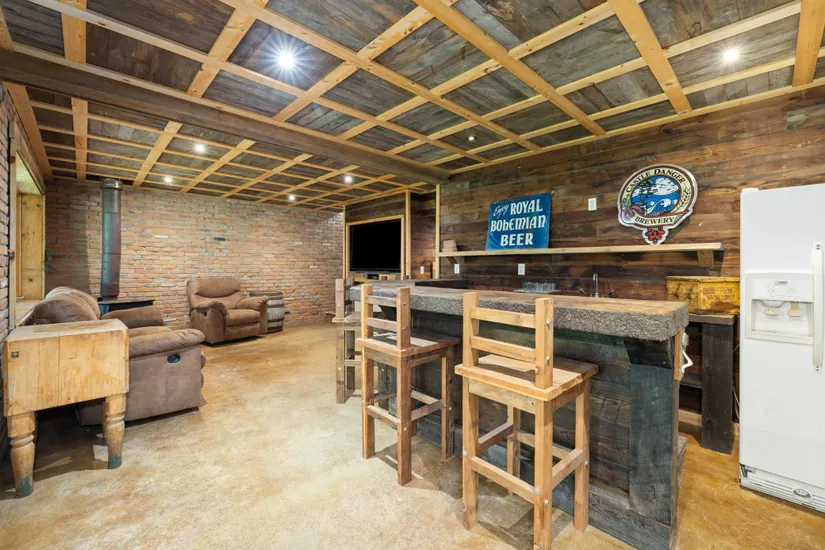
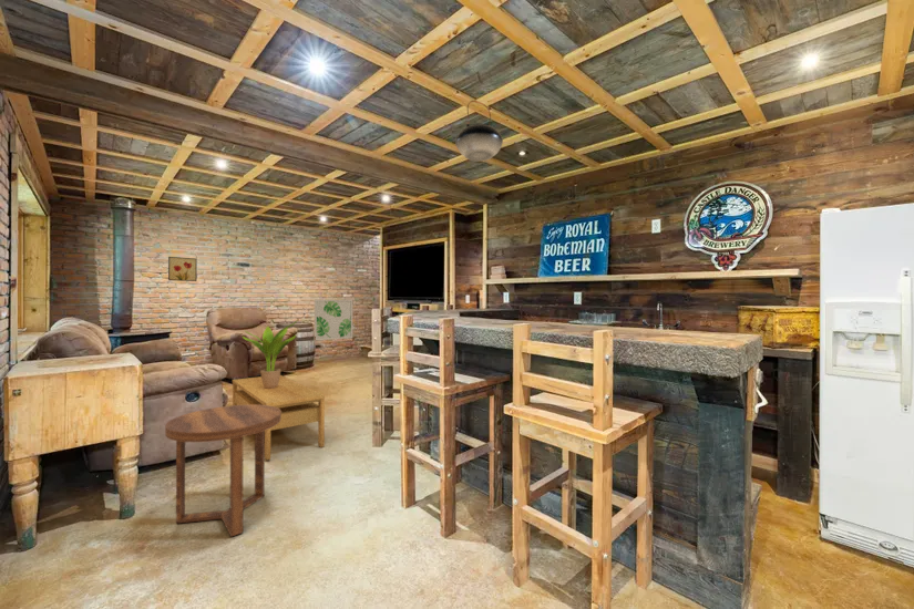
+ potted plant (274, 352)
+ pendant light (479, 128)
+ side table (230, 466)
+ coffee table (275, 406)
+ wall art (182, 269)
+ wall art (333, 319)
